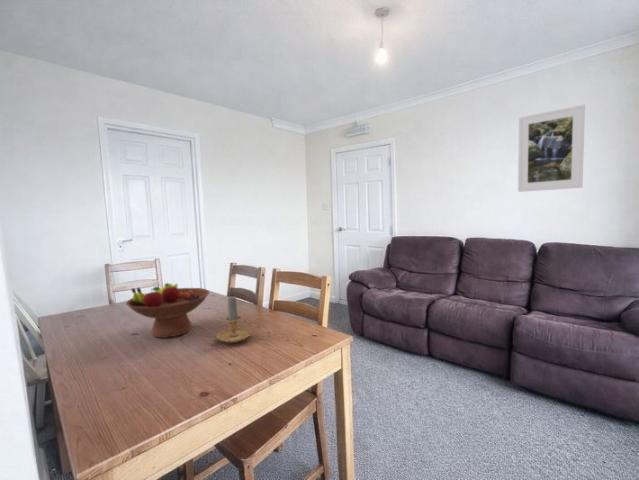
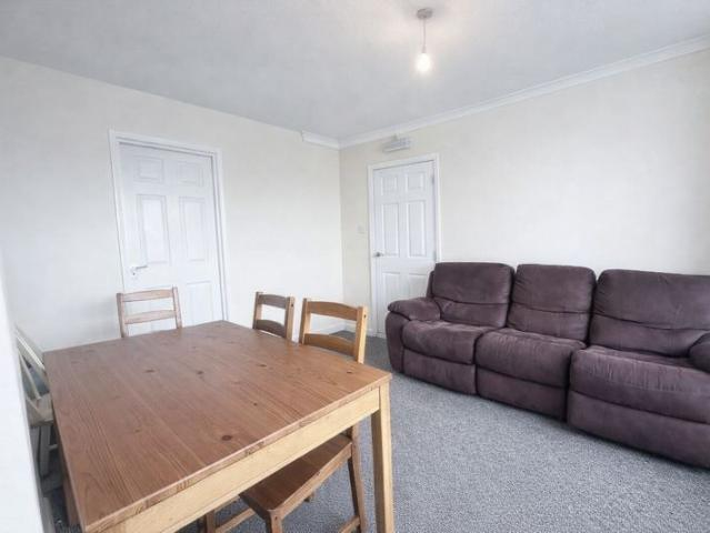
- fruit bowl (170, 307)
- candle (237, 316)
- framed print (549, 151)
